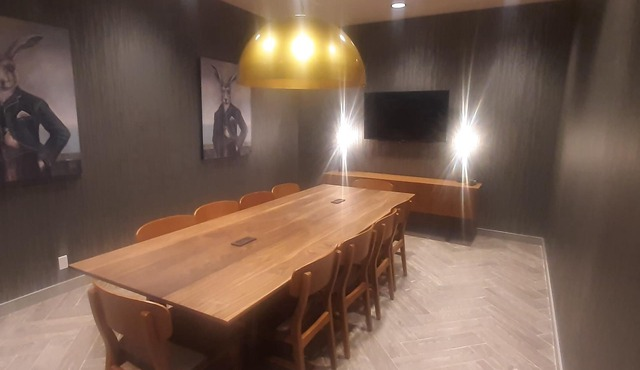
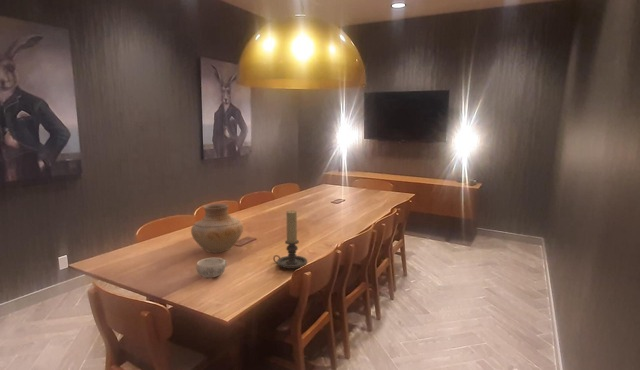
+ decorative bowl (213, 267)
+ candle holder (289, 237)
+ vase (217, 228)
